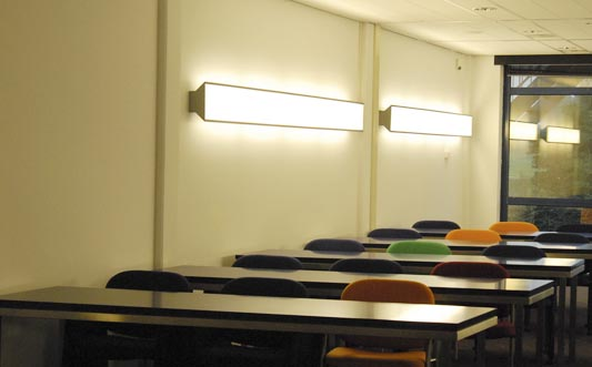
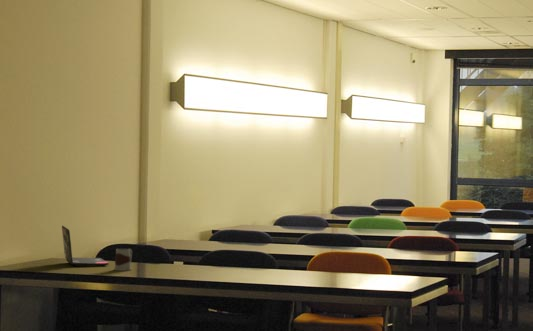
+ mug (124, 259)
+ laptop (84, 258)
